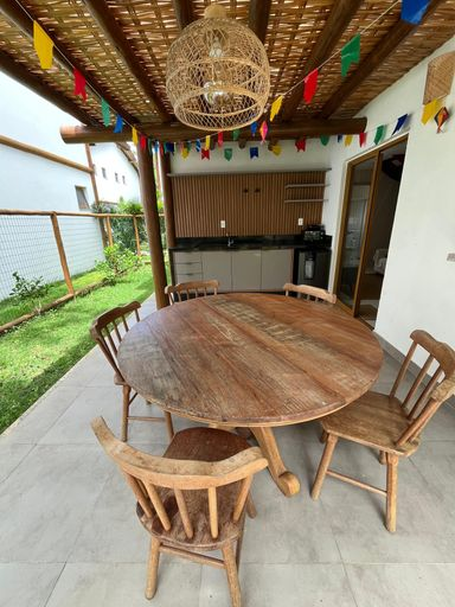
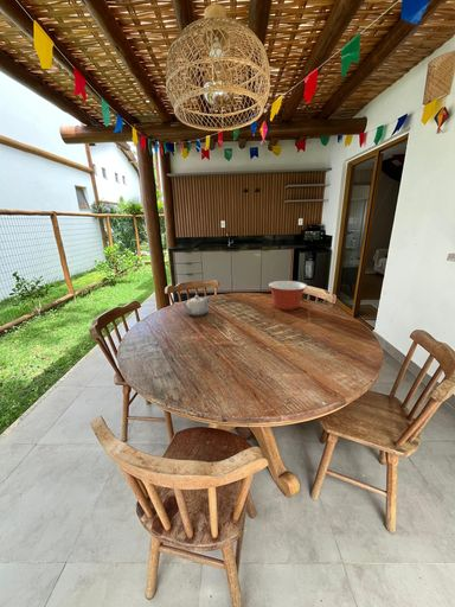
+ teapot (197, 305)
+ mixing bowl (286, 296)
